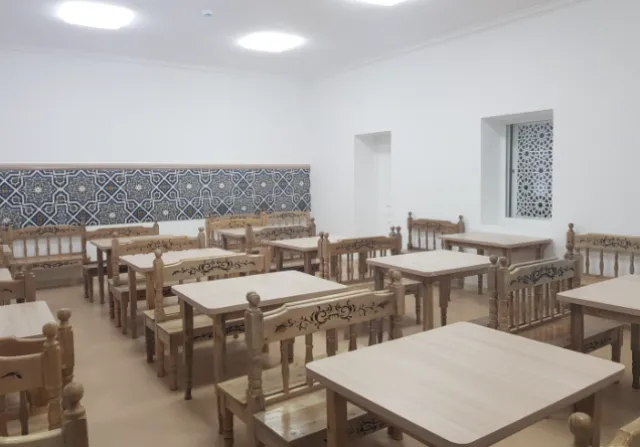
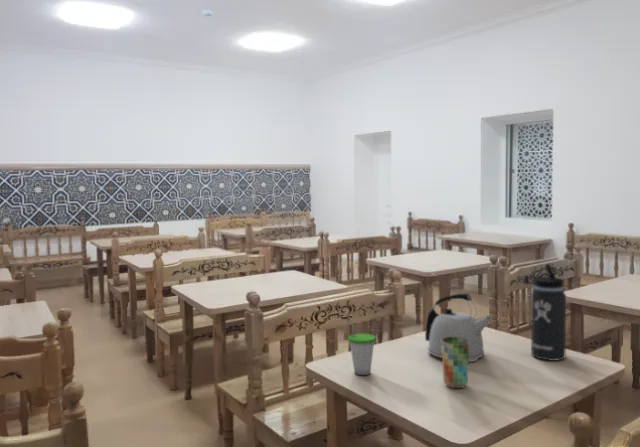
+ cup (455, 362)
+ cup (362, 346)
+ kettle (457, 323)
+ thermos bottle (544, 309)
